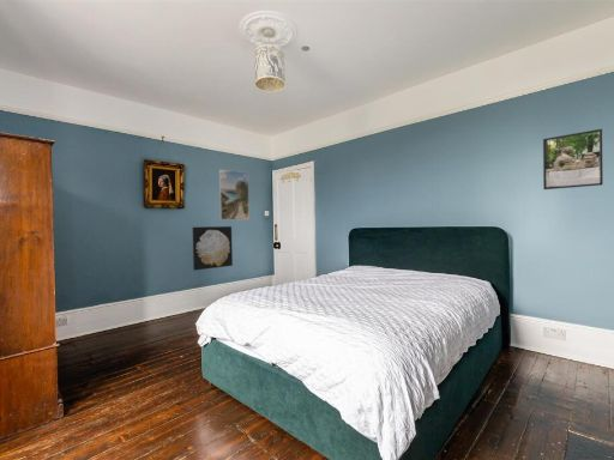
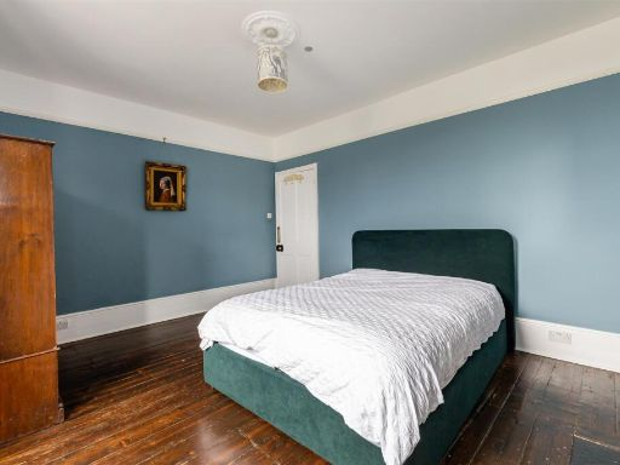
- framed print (234, 195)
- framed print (571, 161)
- wall art (212, 247)
